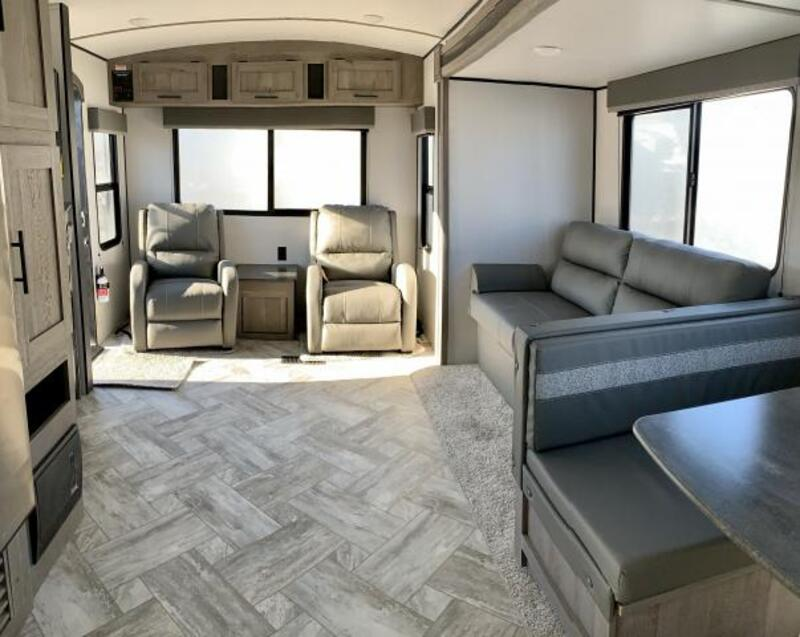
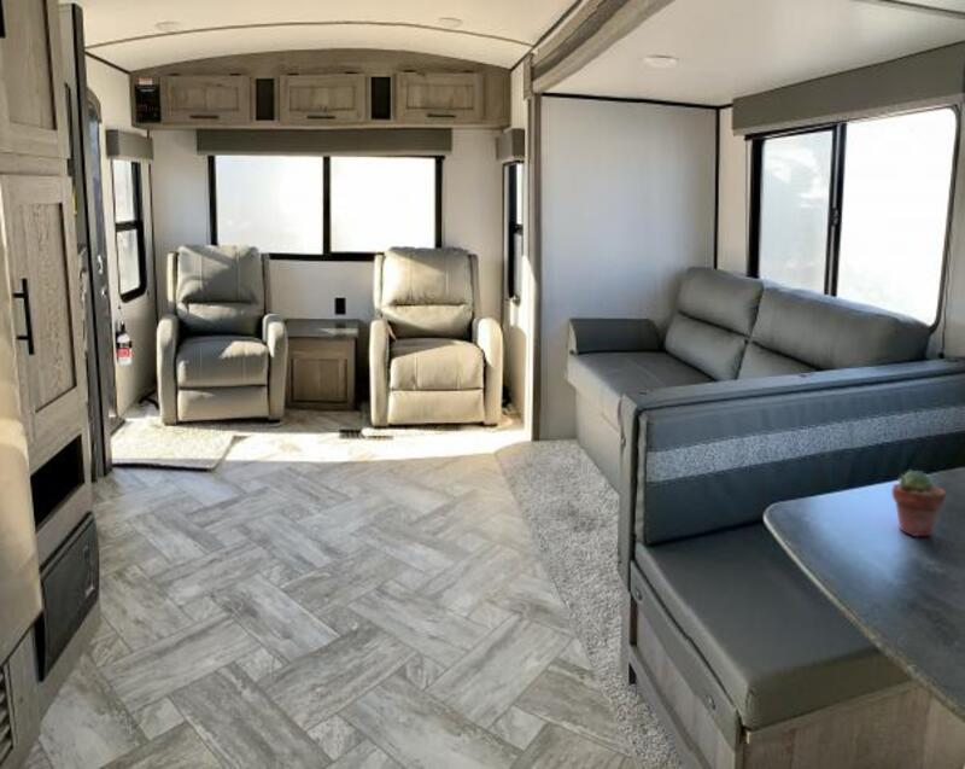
+ potted succulent (917, 500)
